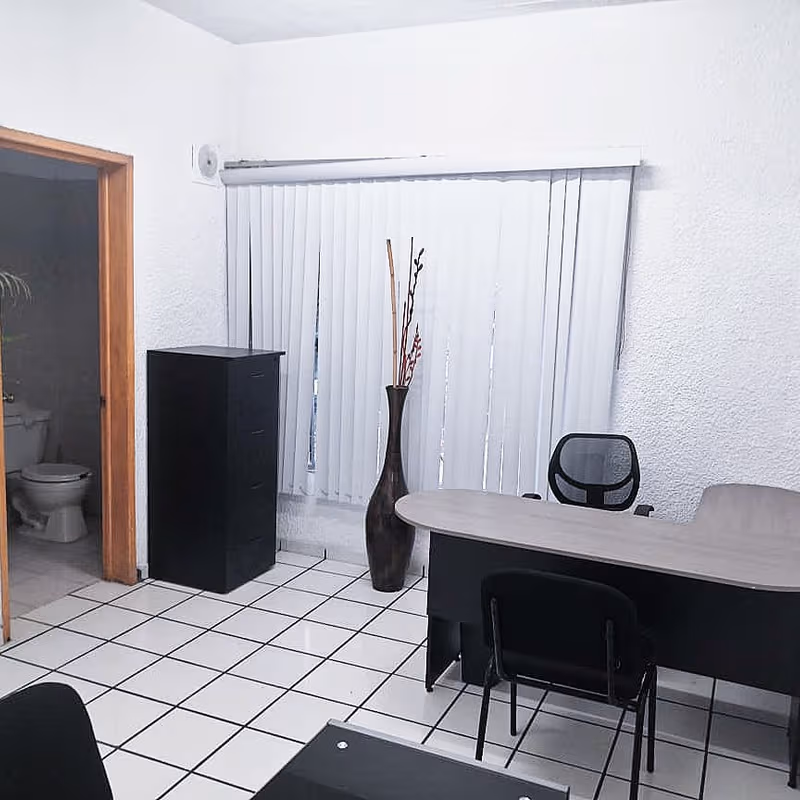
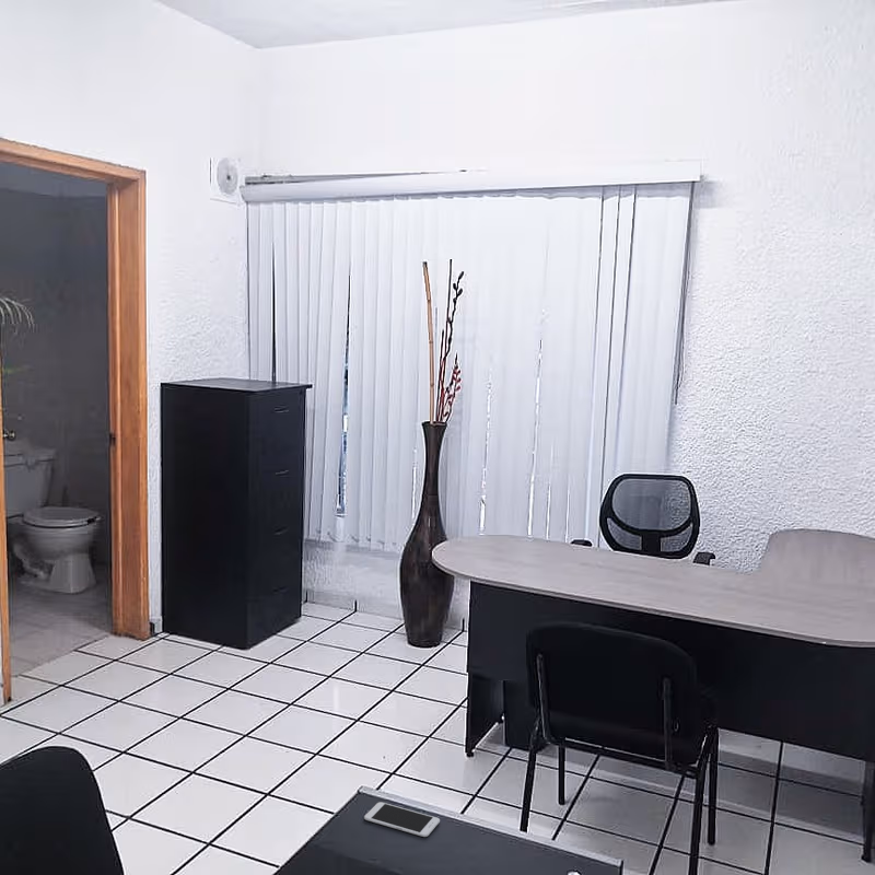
+ smartphone (401, 818)
